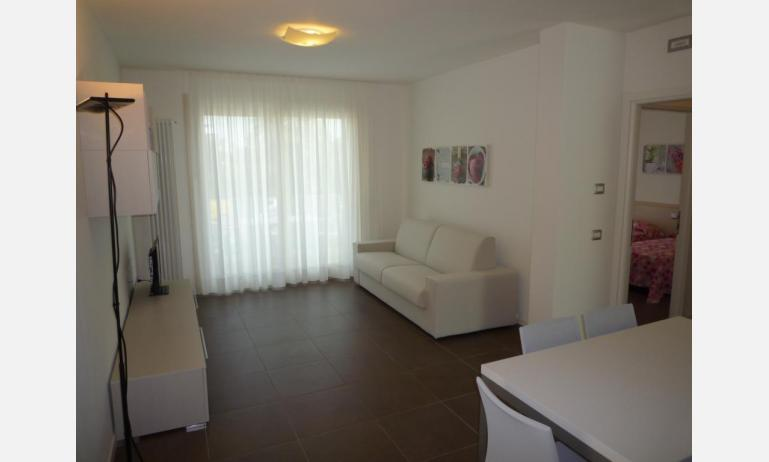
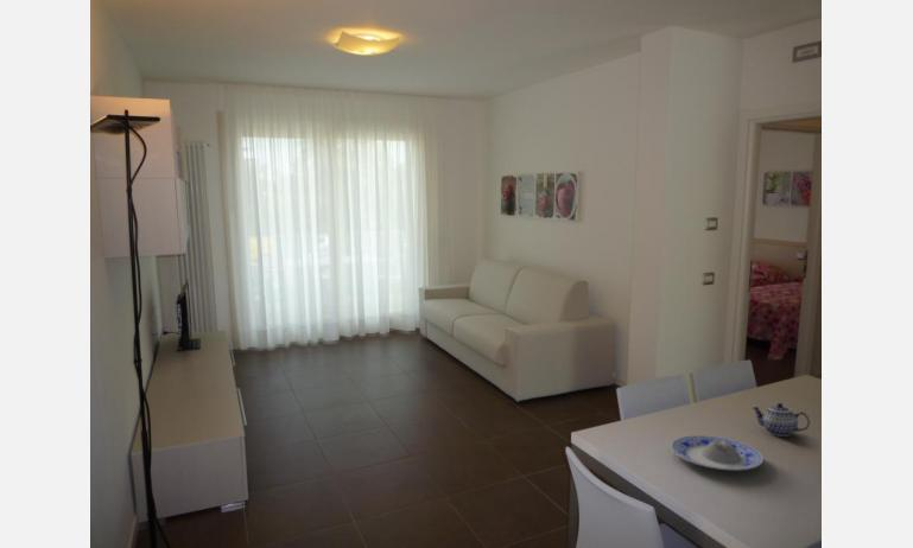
+ plate (715, 451)
+ teapot (779, 418)
